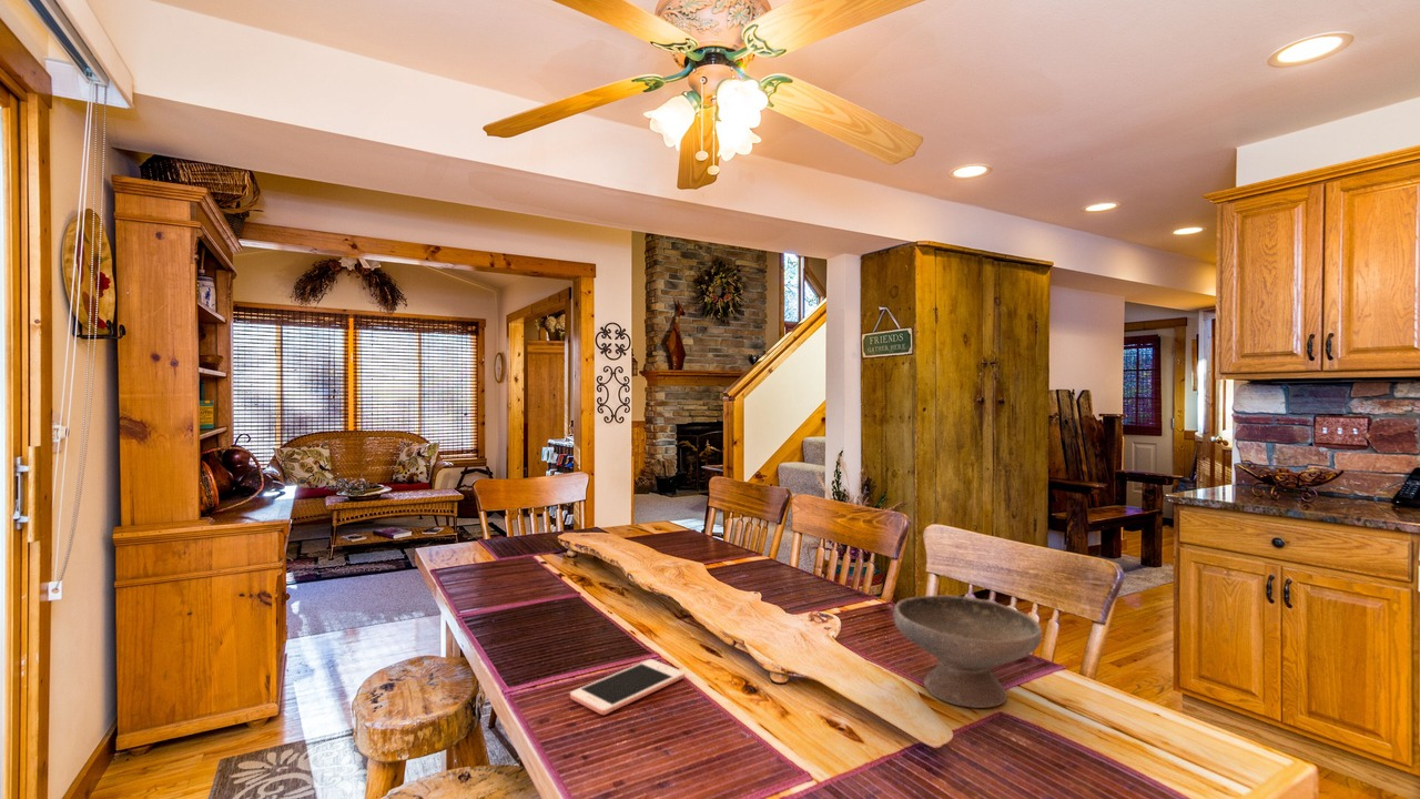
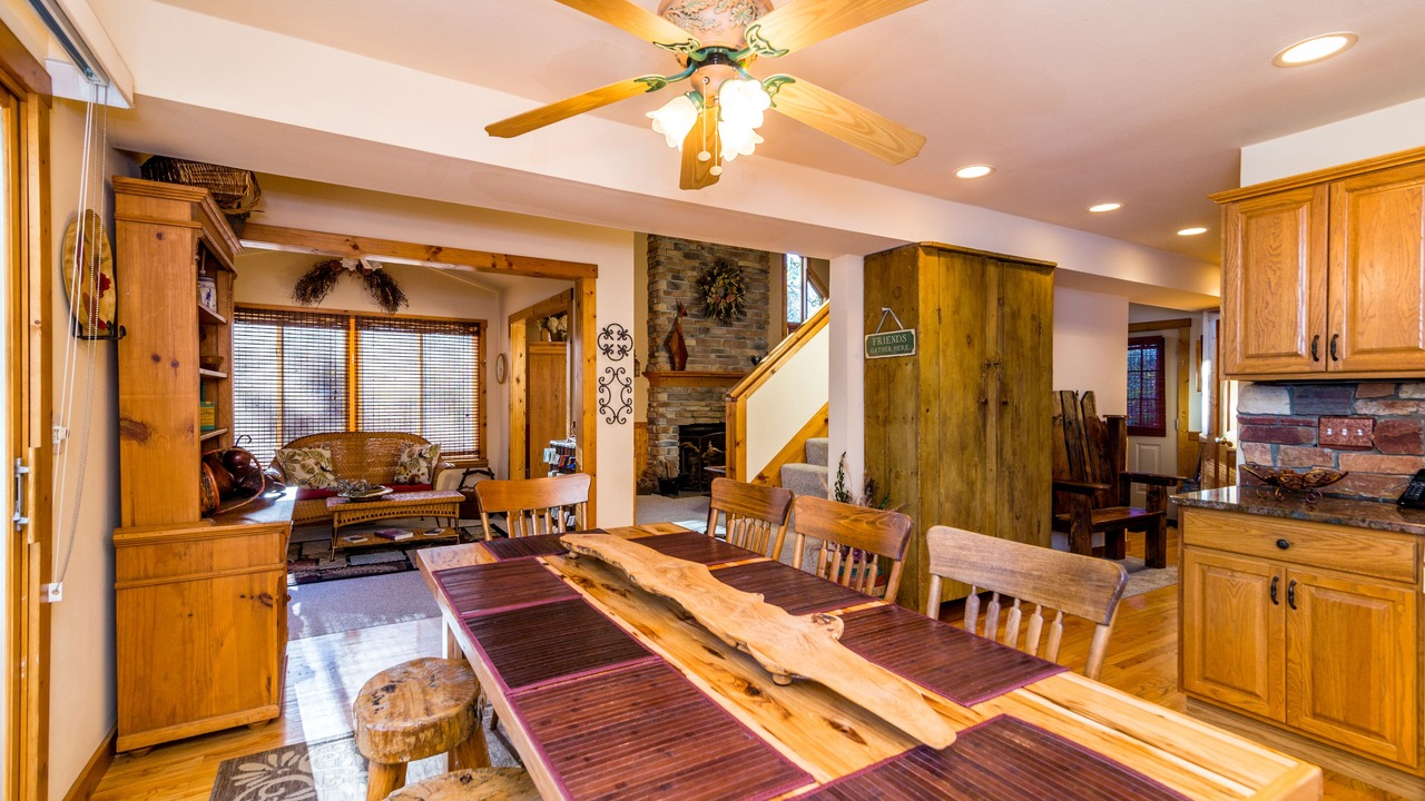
- cell phone (629, 685)
- bowl (964, 650)
